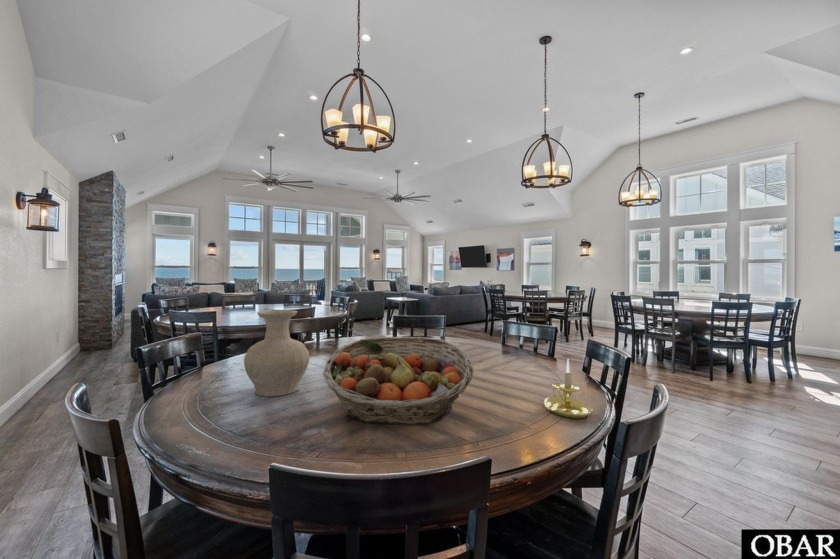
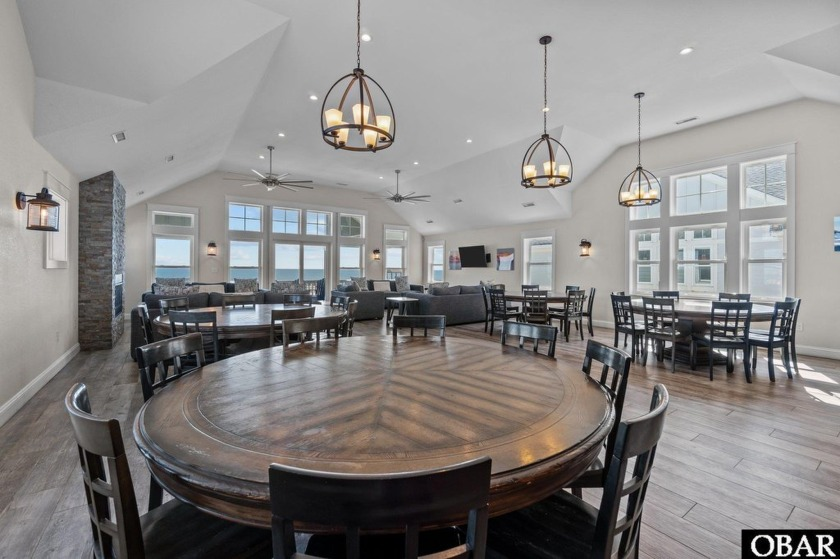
- candle holder (565, 383)
- vase (277, 350)
- fruit basket (398, 376)
